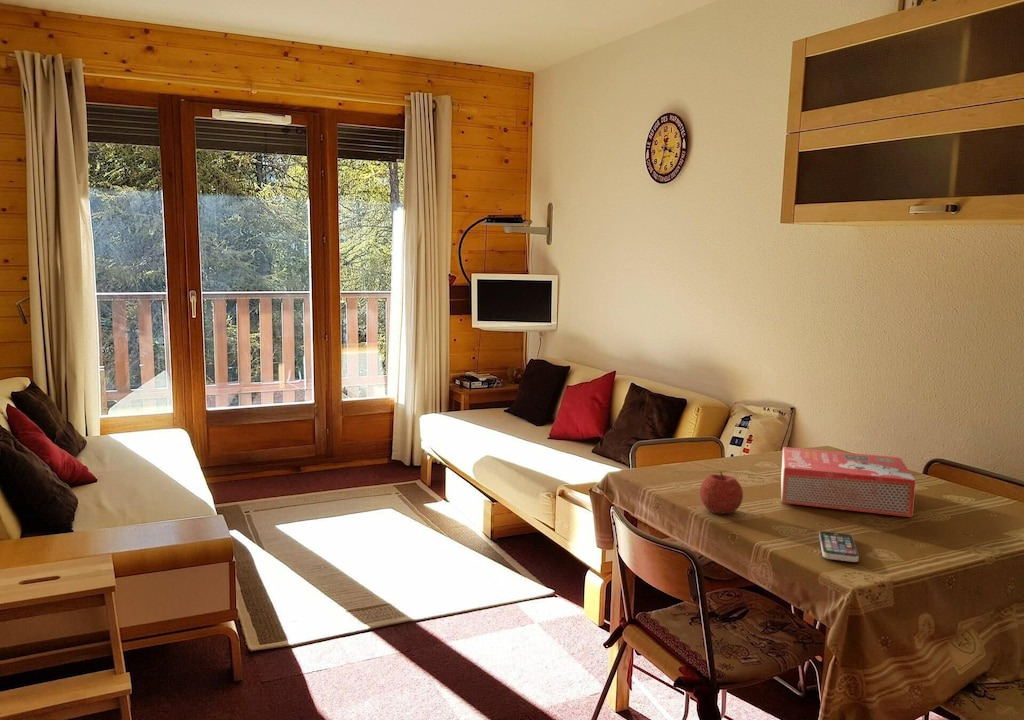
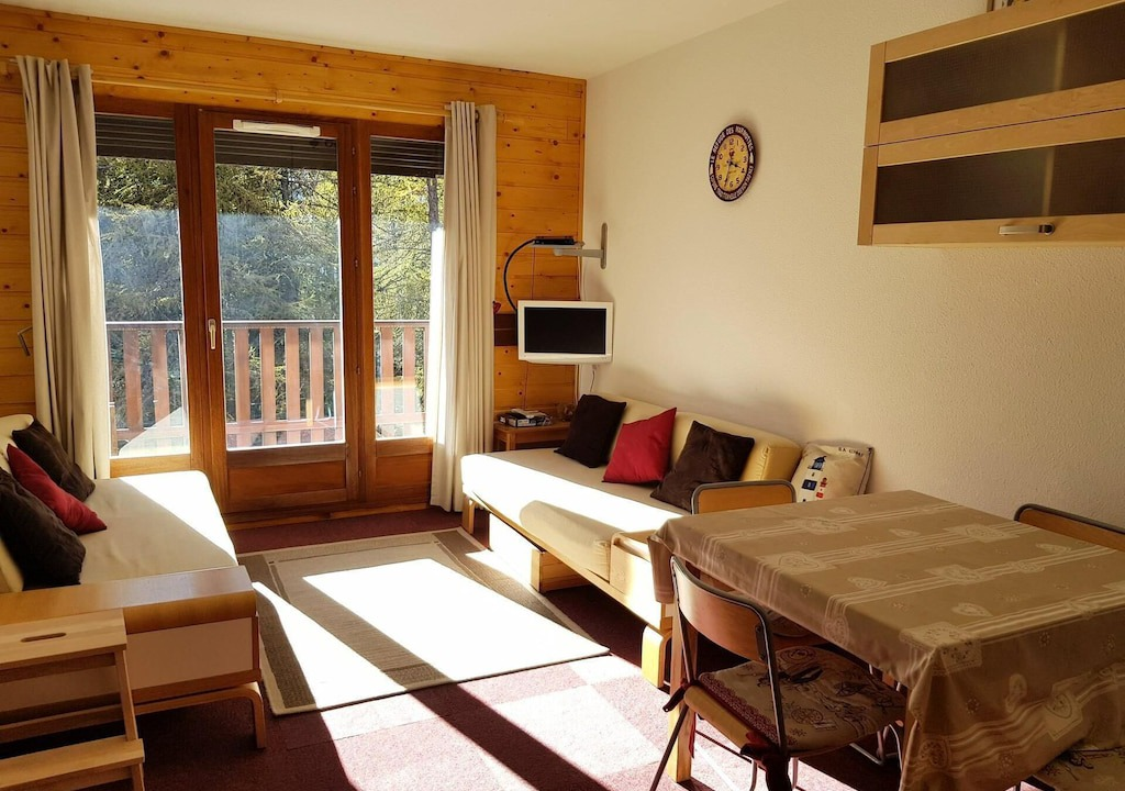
- fruit (720, 490)
- smartphone (837, 545)
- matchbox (842, 479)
